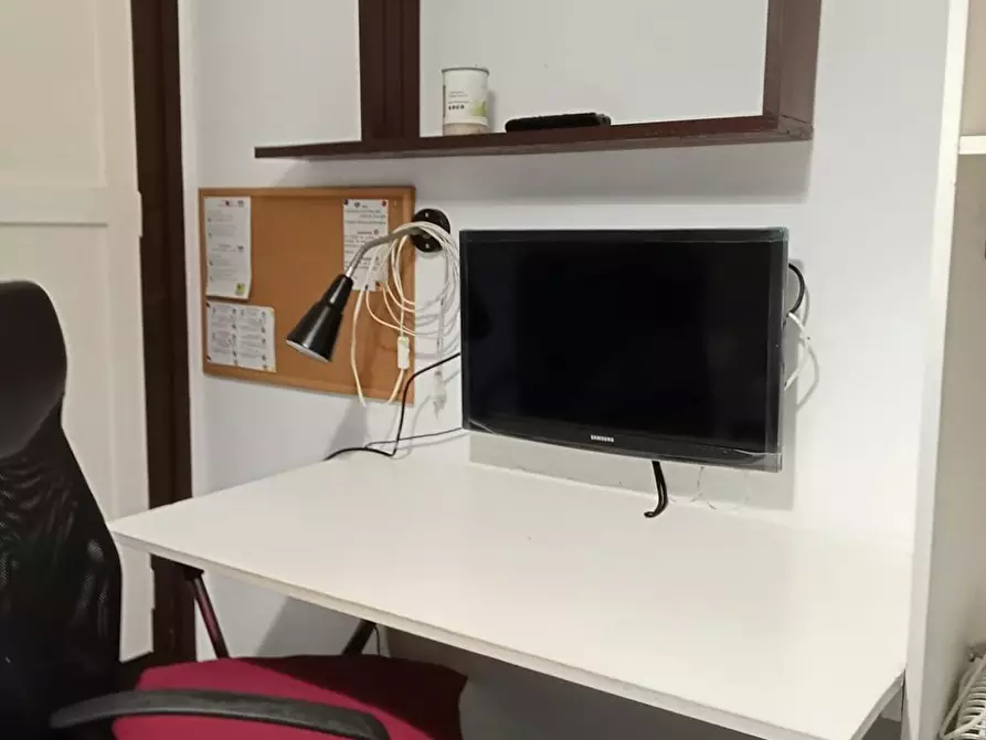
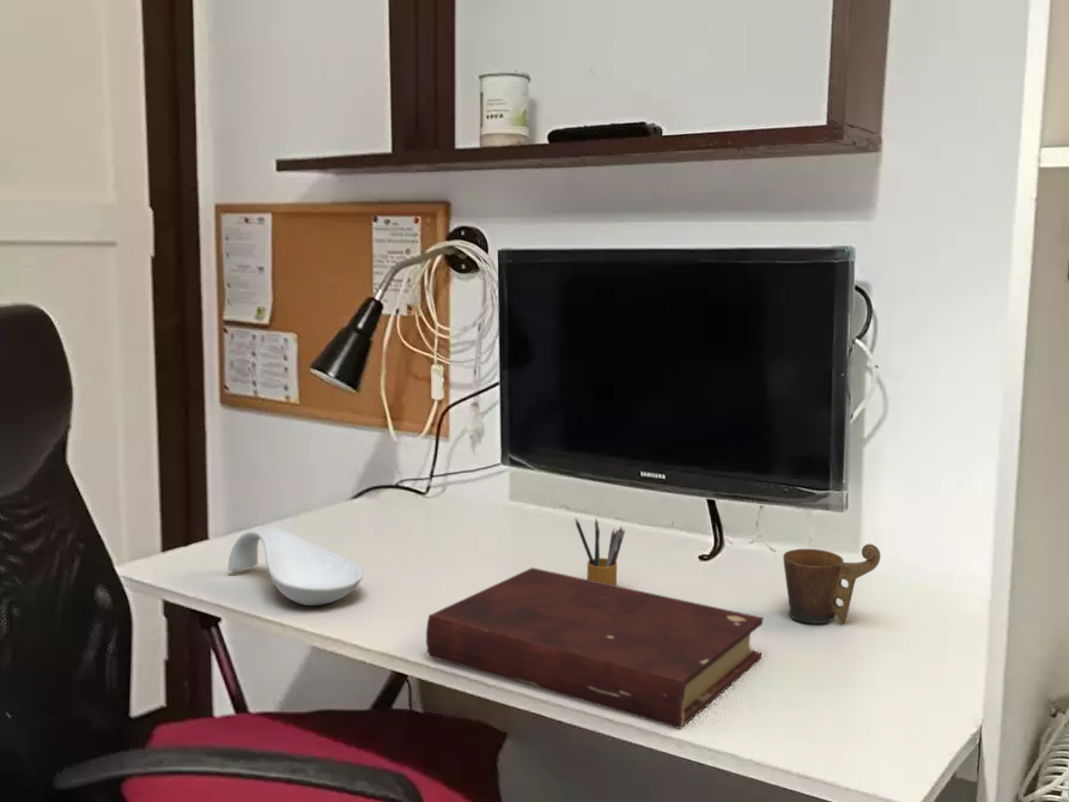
+ mug (830, 578)
+ book (594, 637)
+ spoon rest (288, 563)
+ pencil box (599, 554)
